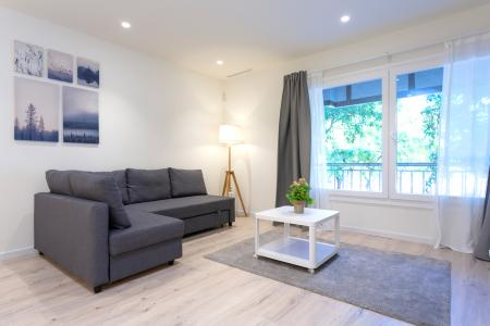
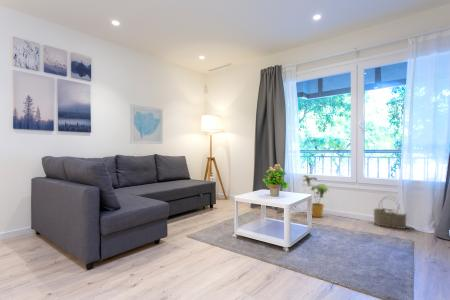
+ house plant (319, 194)
+ wall art (147, 125)
+ wicker basket (389, 210)
